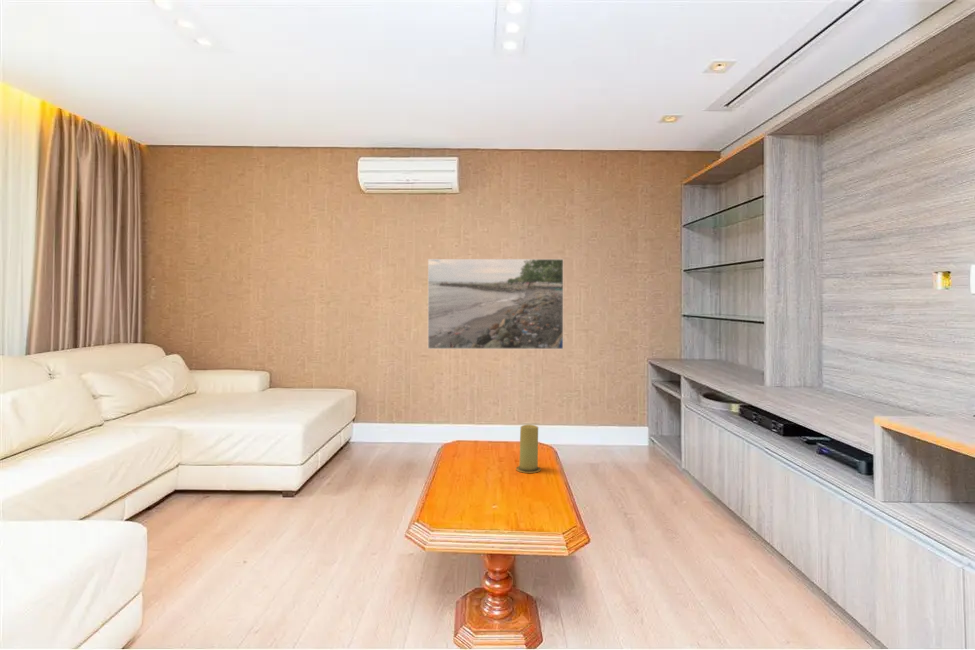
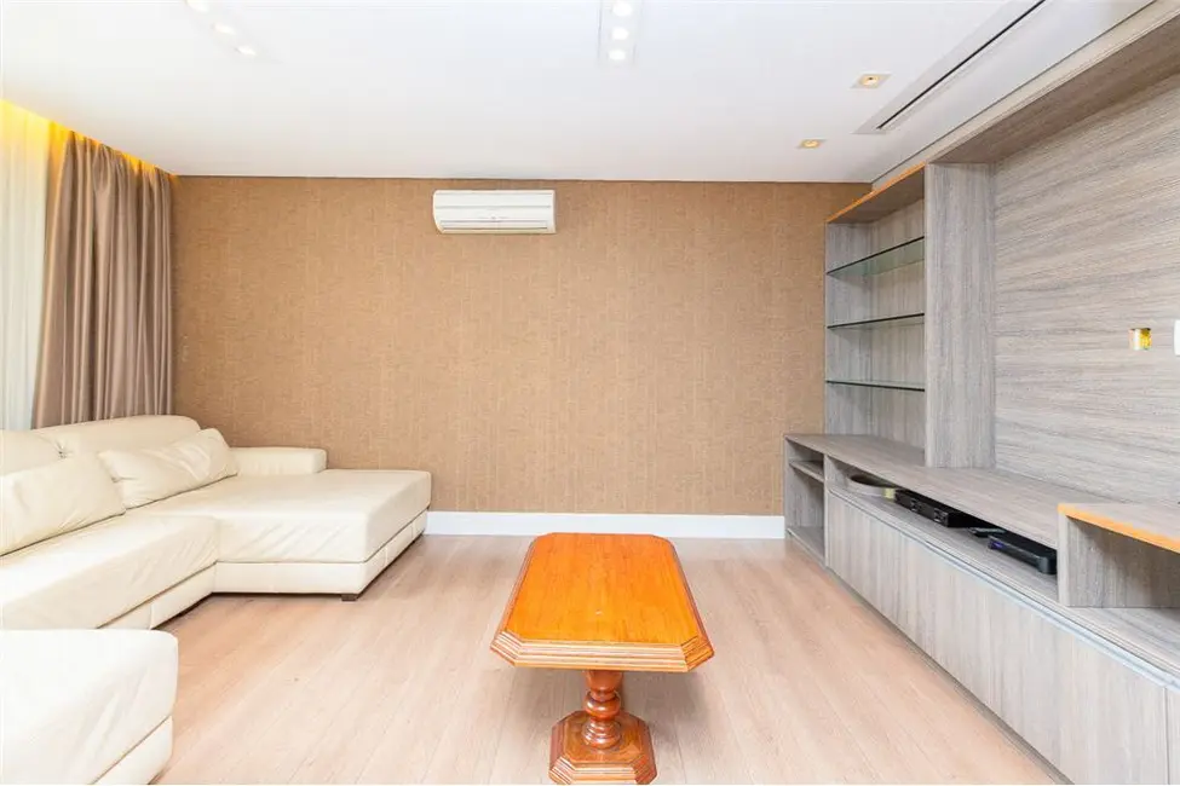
- candle (528, 447)
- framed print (495, 304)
